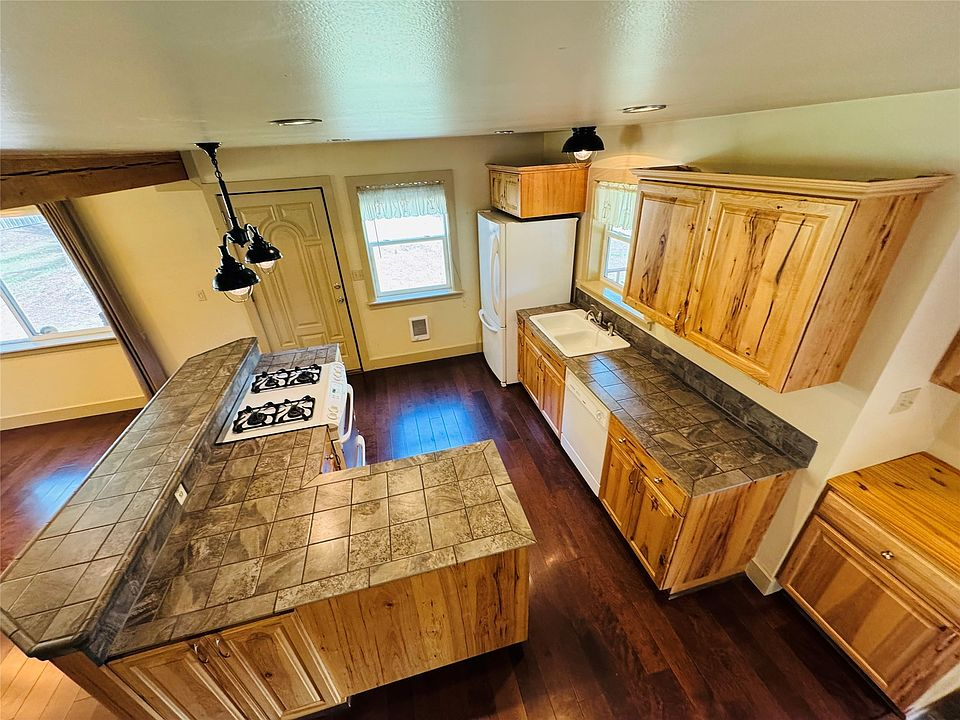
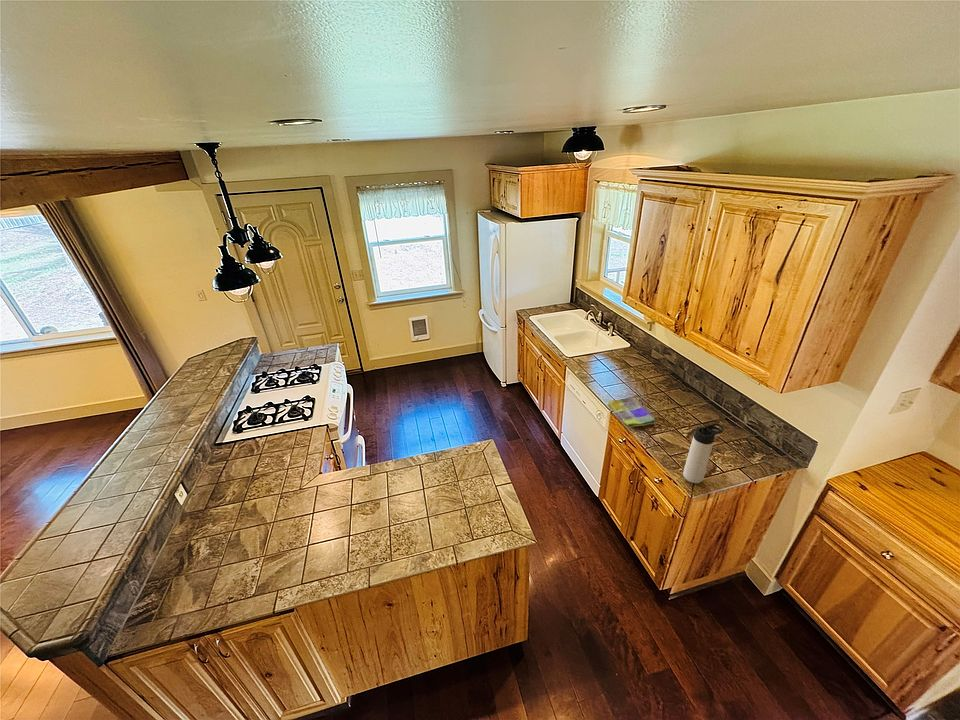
+ thermos bottle (703, 453)
+ dish towel (630, 411)
